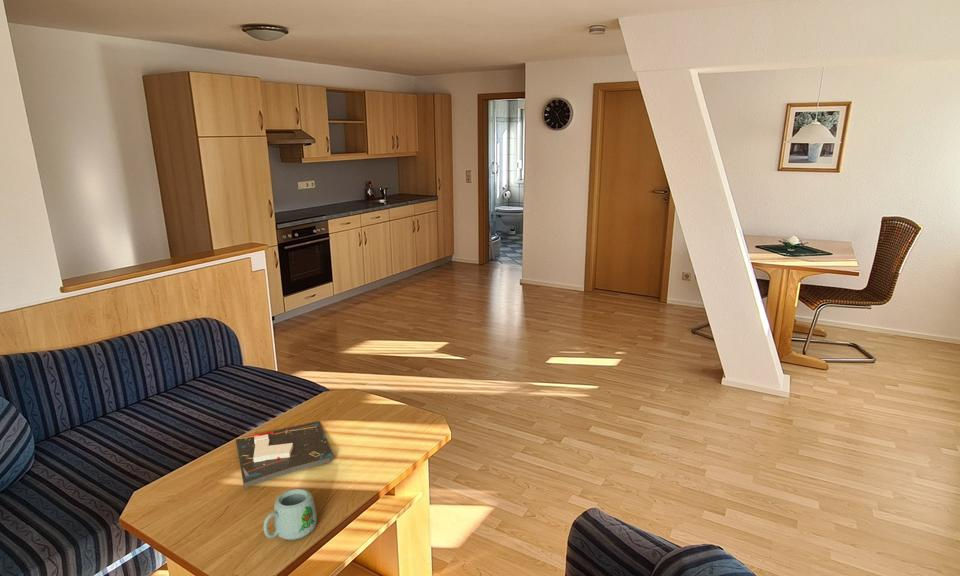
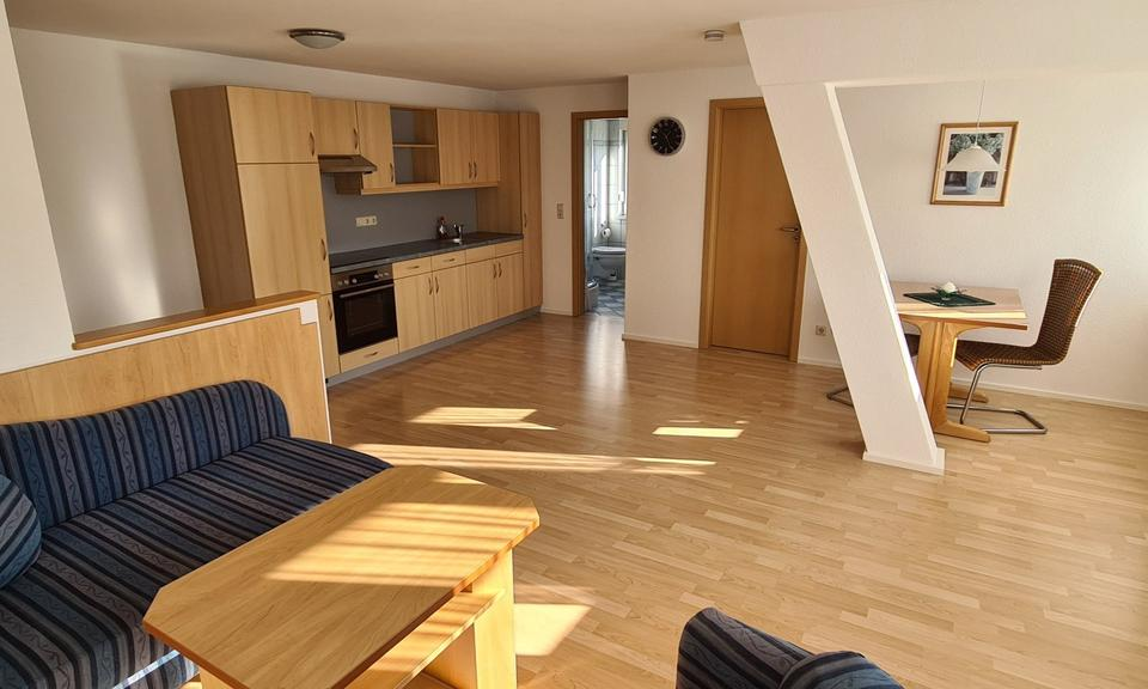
- board game (281, 447)
- mug (288, 517)
